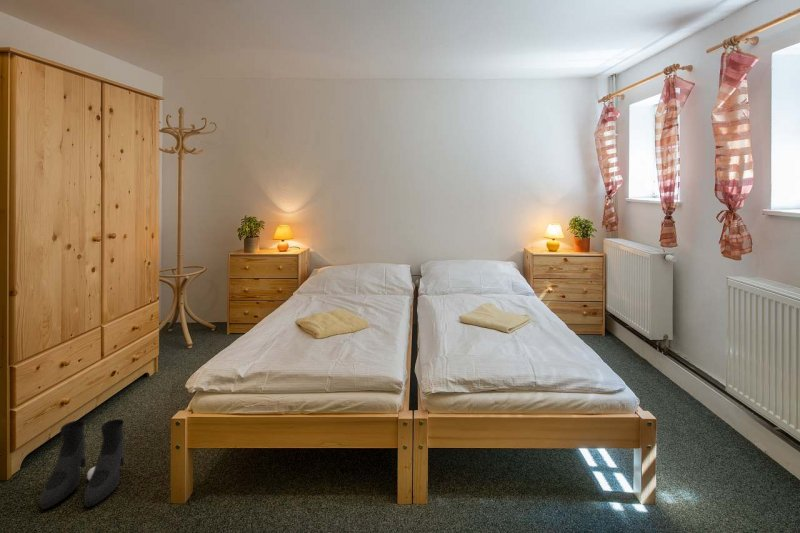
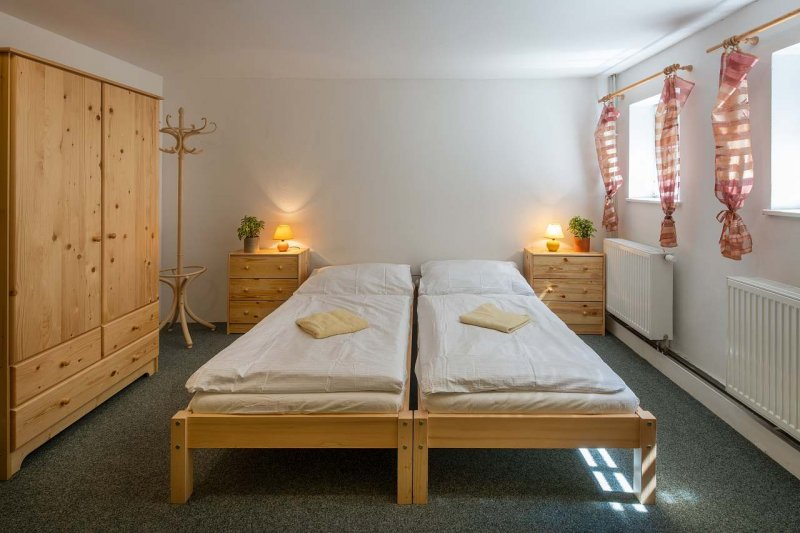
- boots (84, 457)
